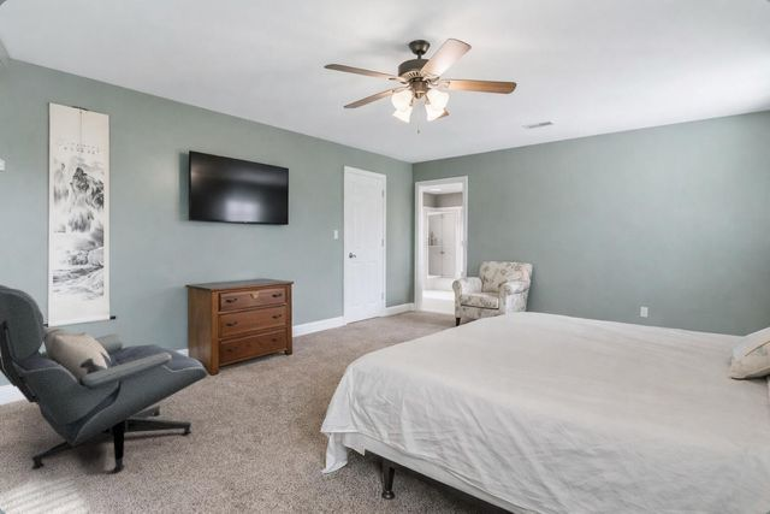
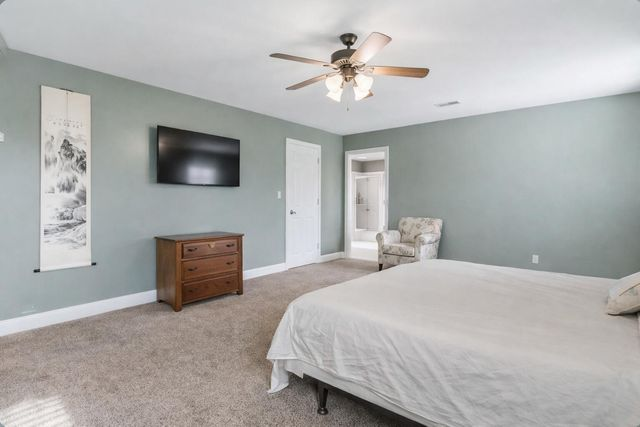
- lounge chair (102, 364)
